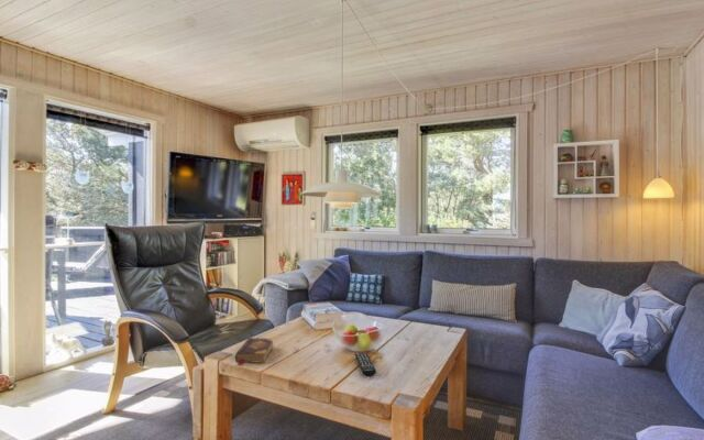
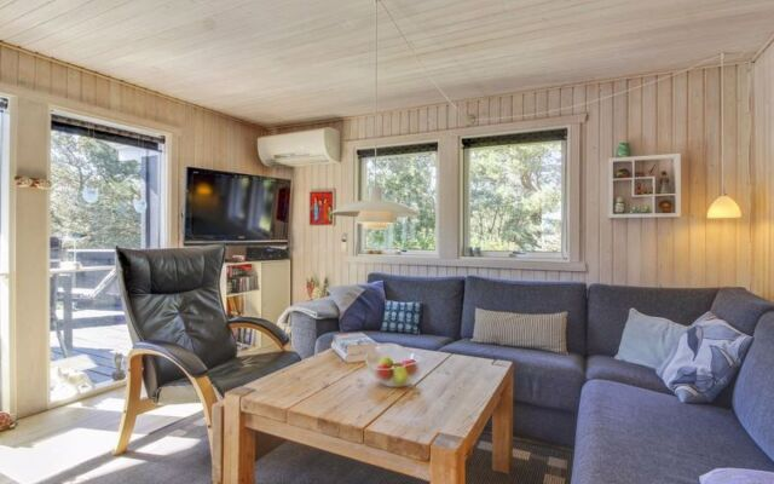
- book (254, 350)
- remote control (364, 363)
